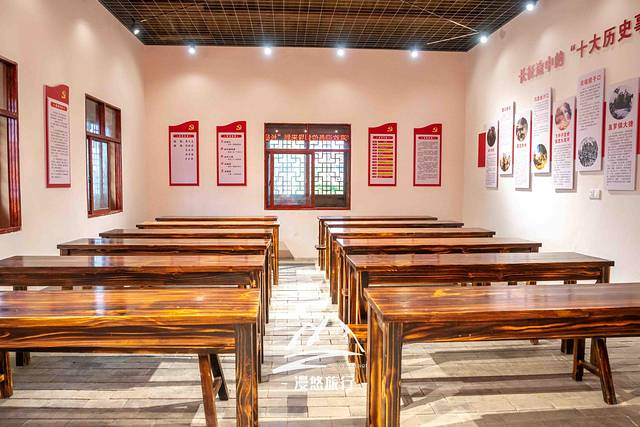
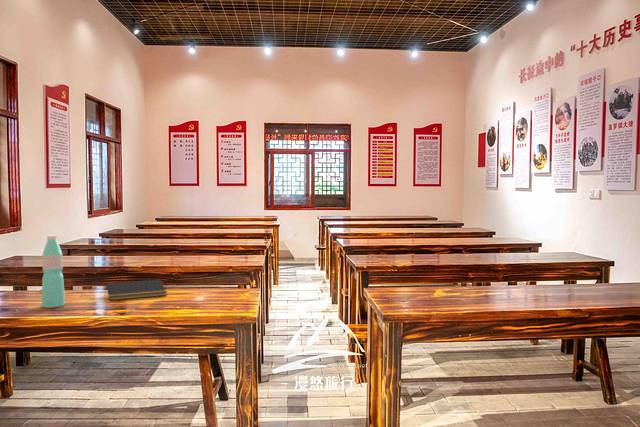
+ water bottle (52, 270)
+ notepad (136, 289)
